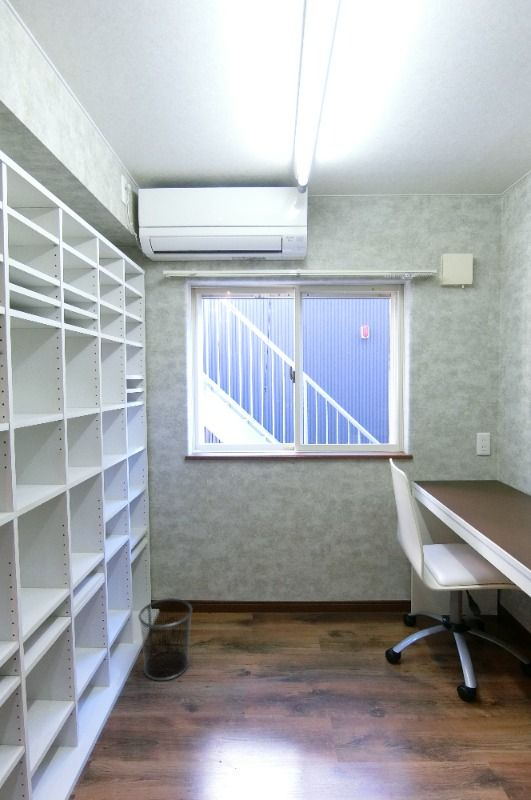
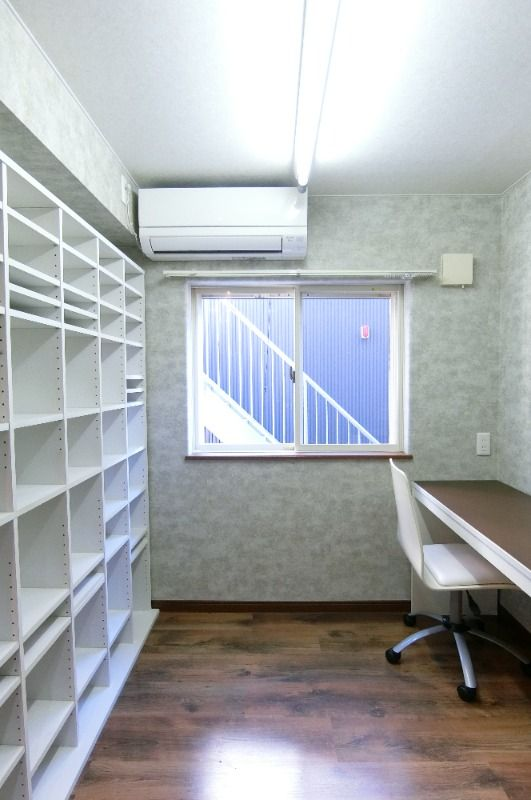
- waste bin (166, 638)
